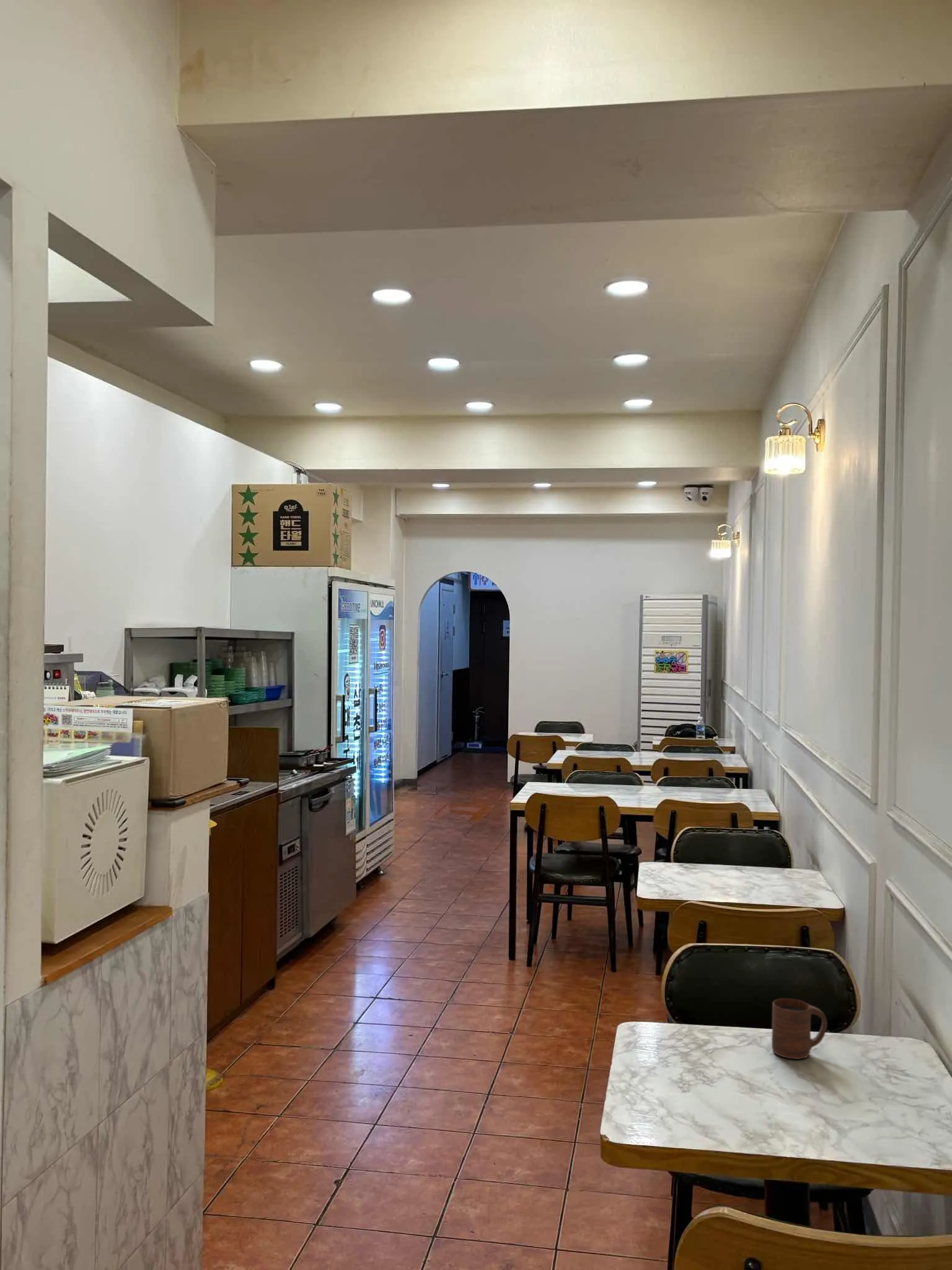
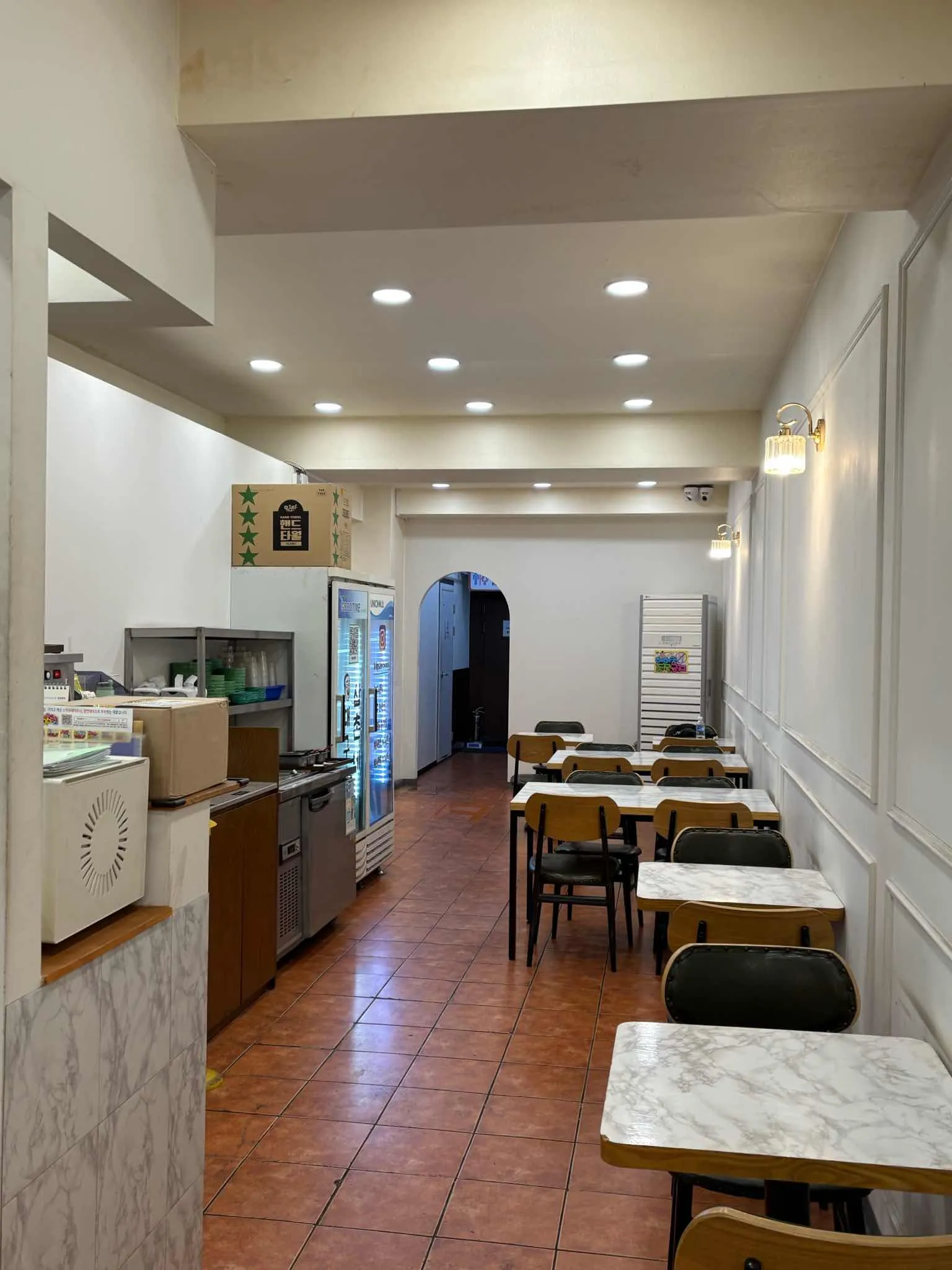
- cup (796, 1028)
